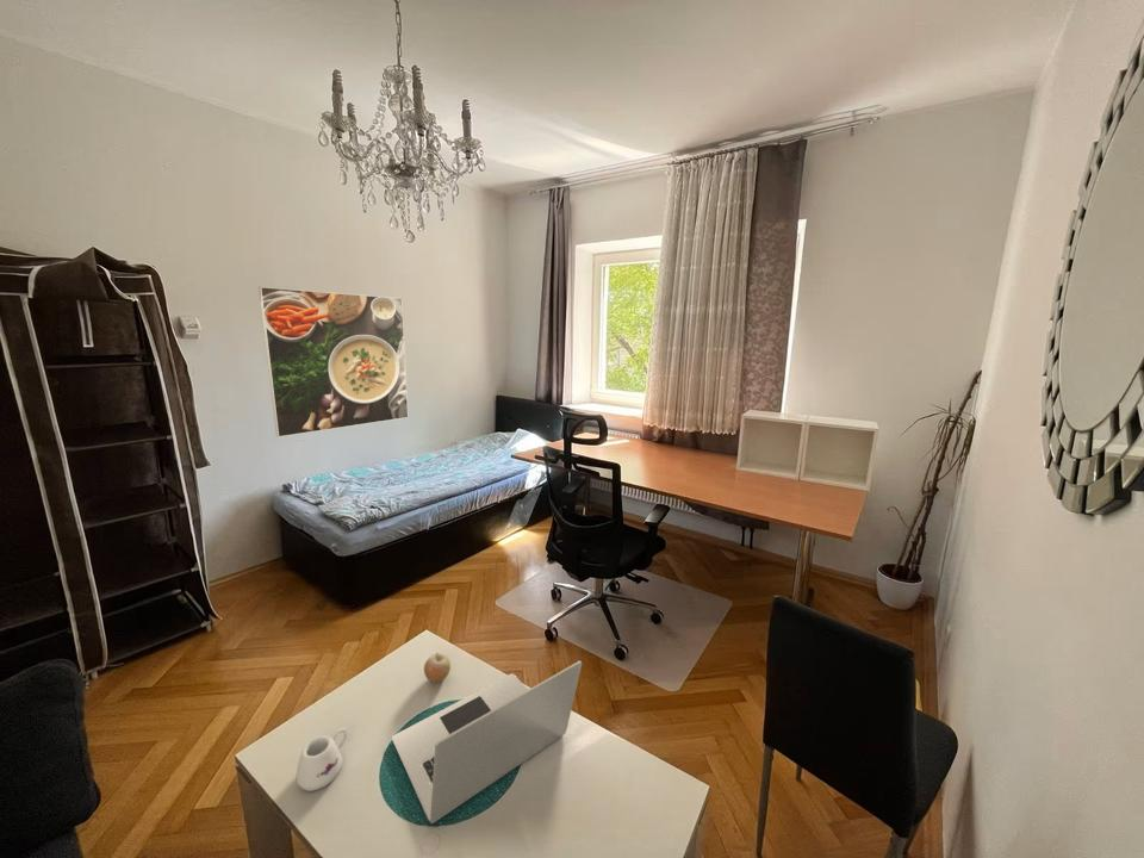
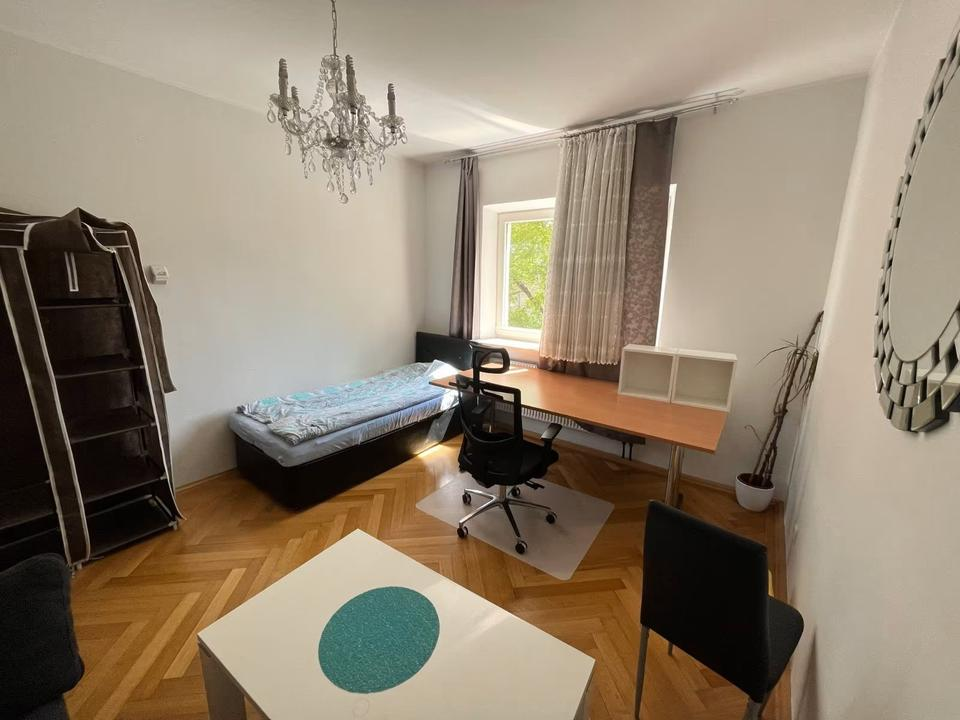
- mug (324, 754)
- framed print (343, 361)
- fruit (436, 666)
- laptop (483, 701)
